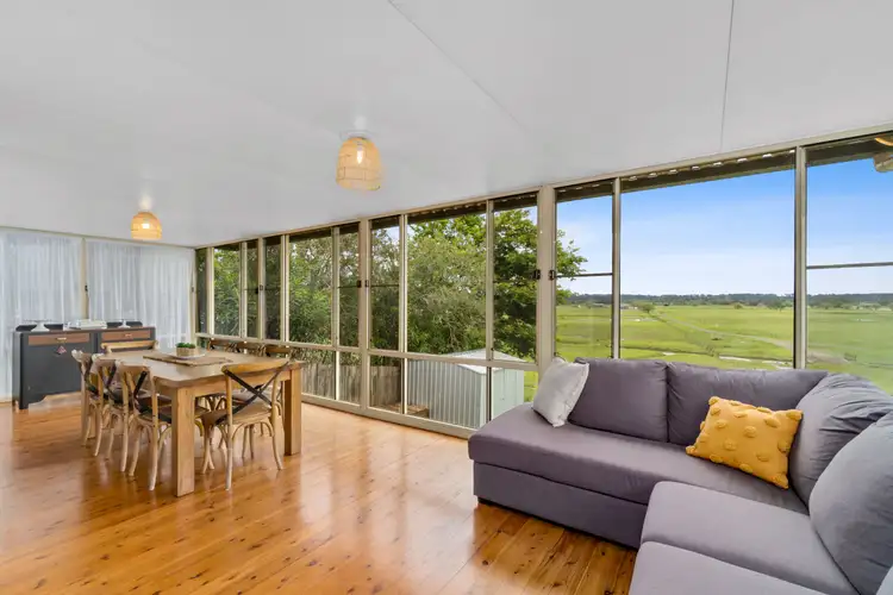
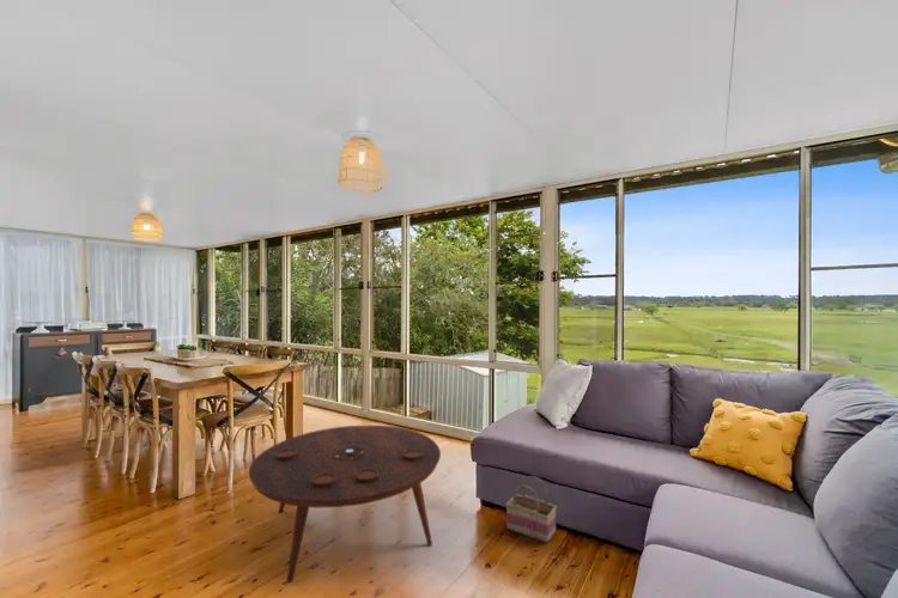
+ coffee table (350, 488)
+ basket (530, 505)
